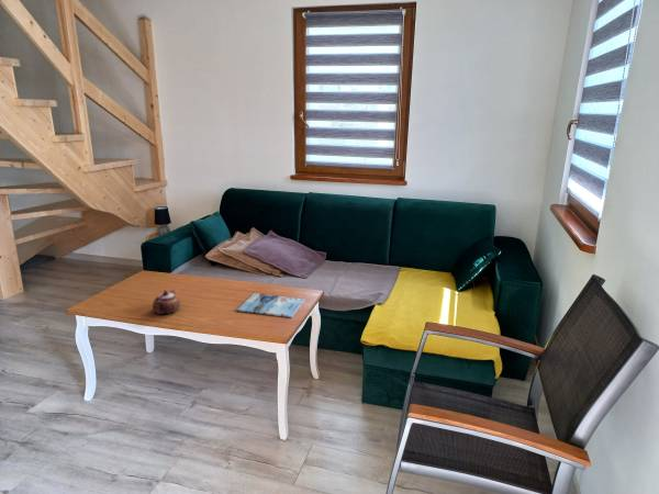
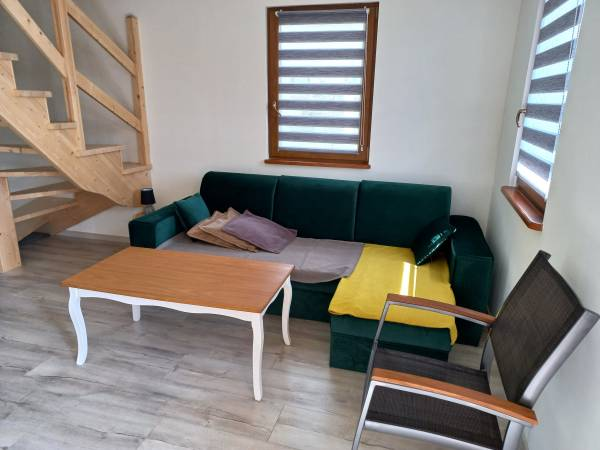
- magazine (271, 304)
- teapot (165, 300)
